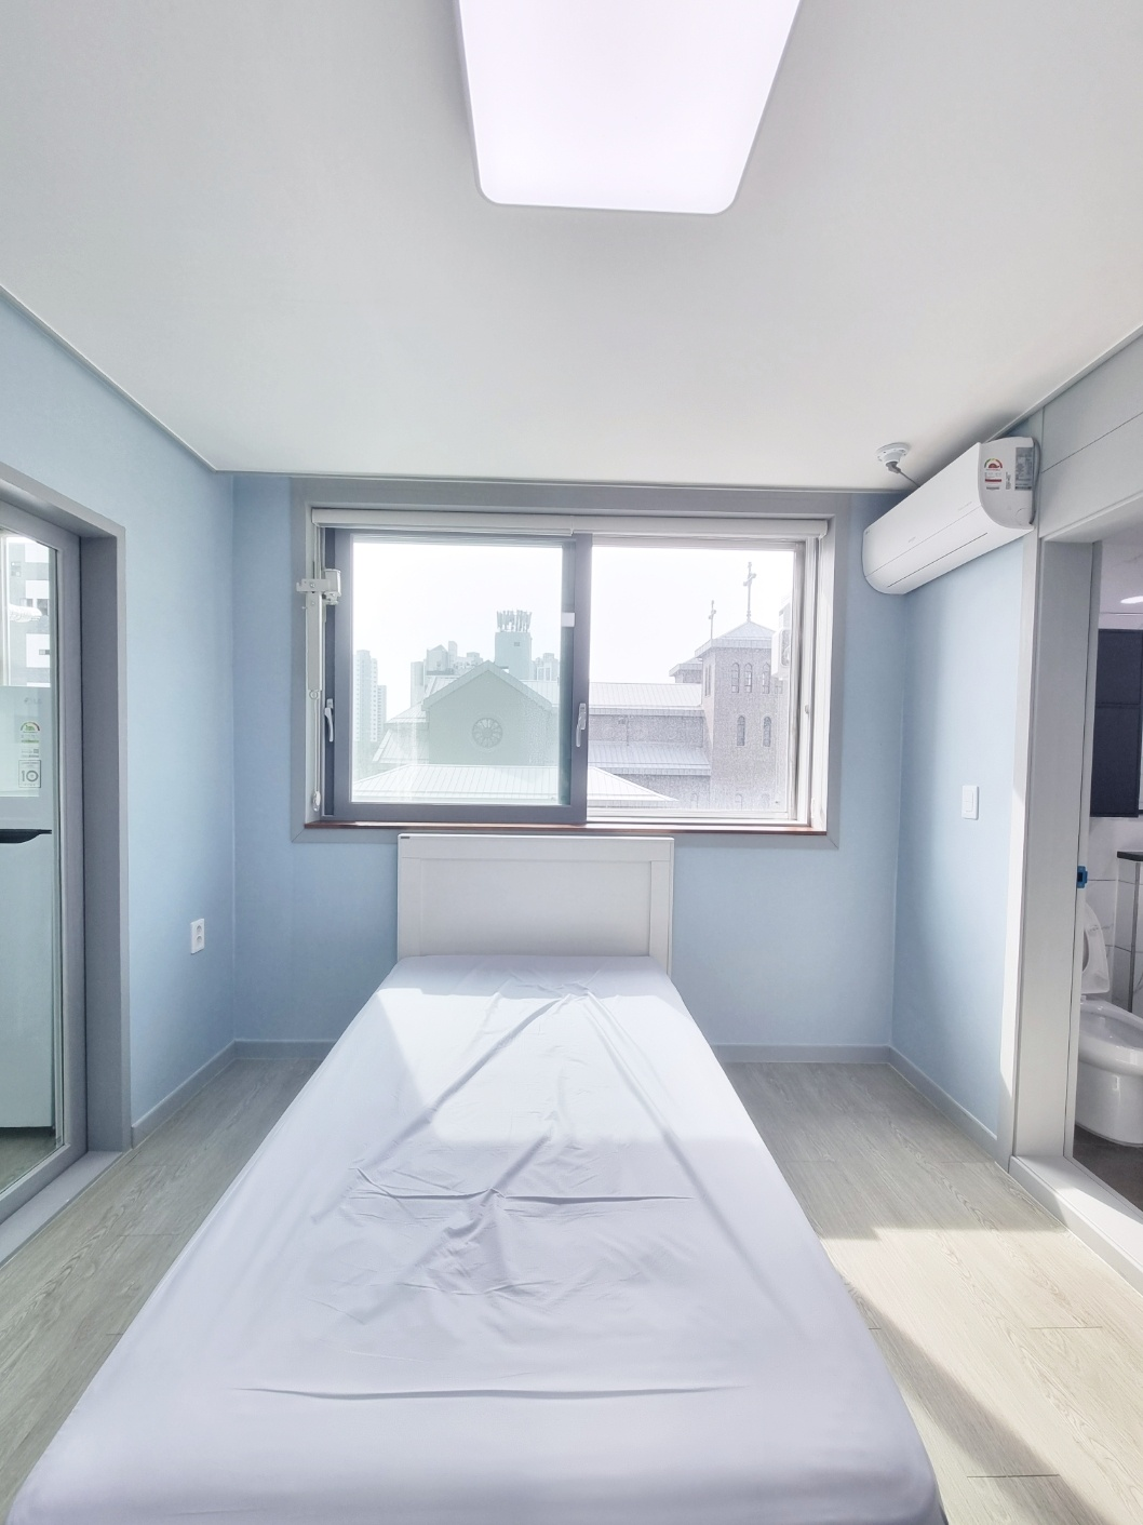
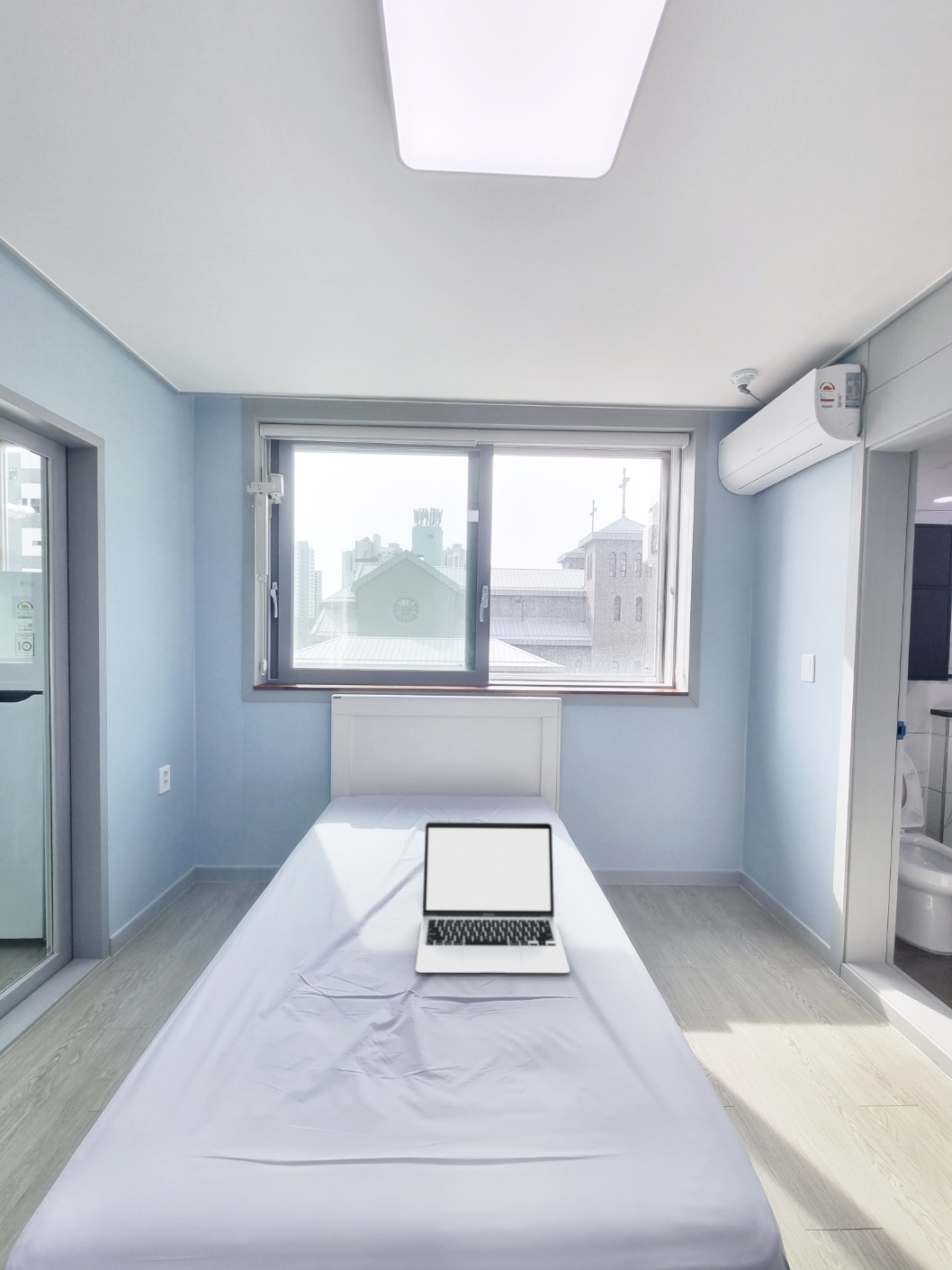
+ laptop (490, 891)
